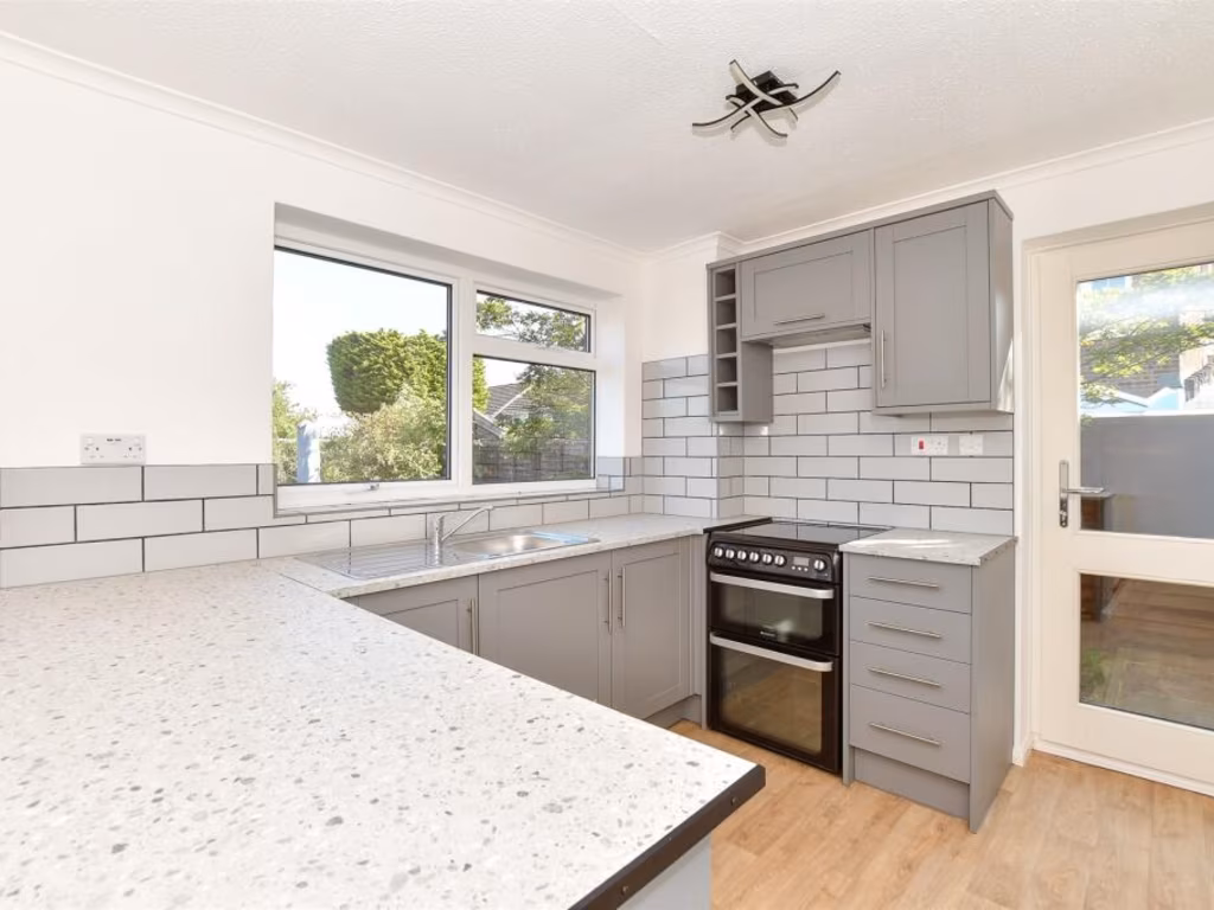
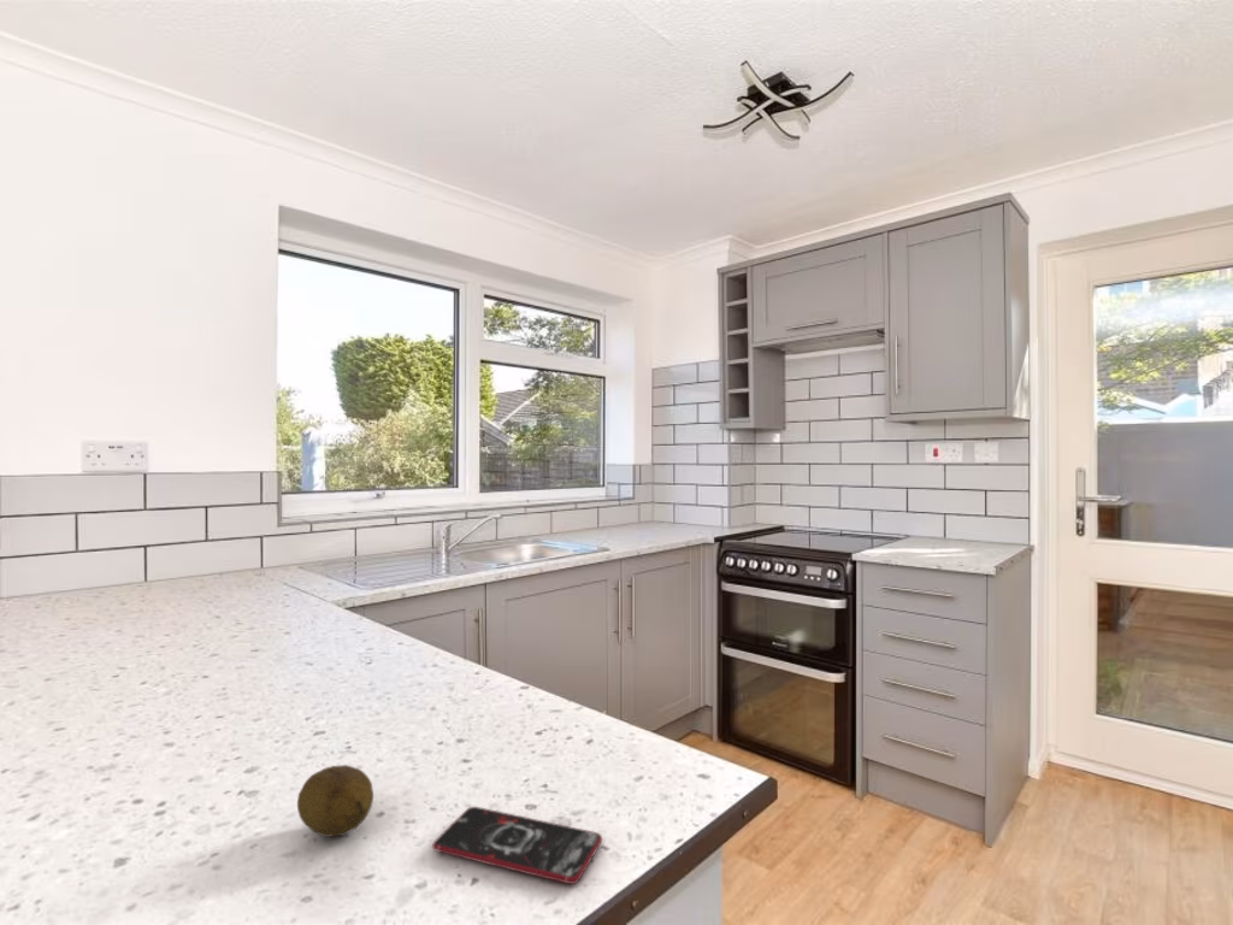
+ smartphone (518, 841)
+ fruit (336, 800)
